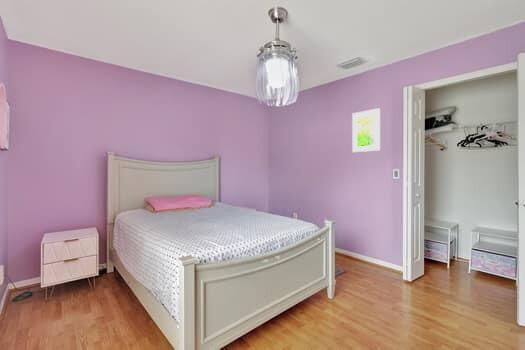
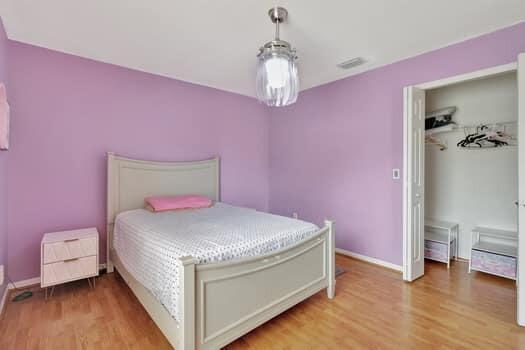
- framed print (365, 131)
